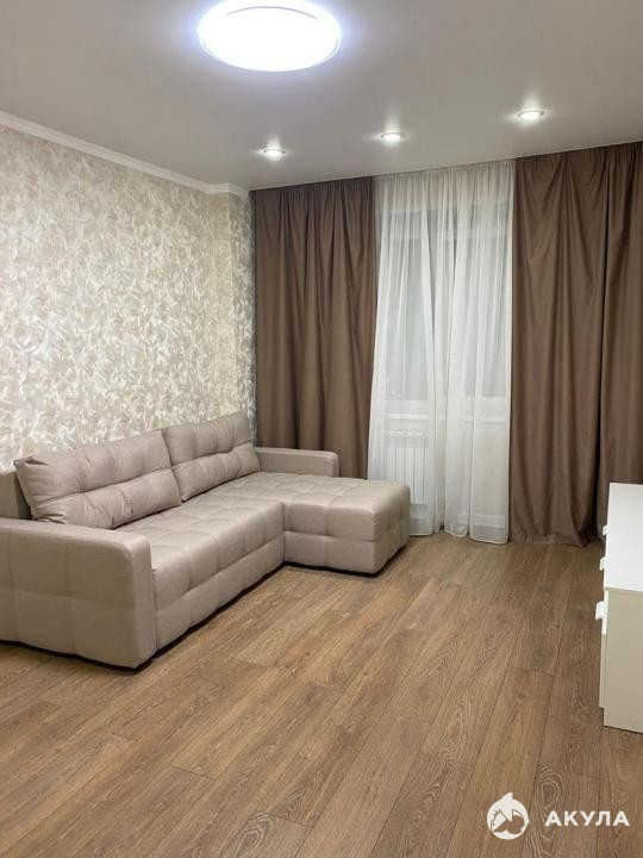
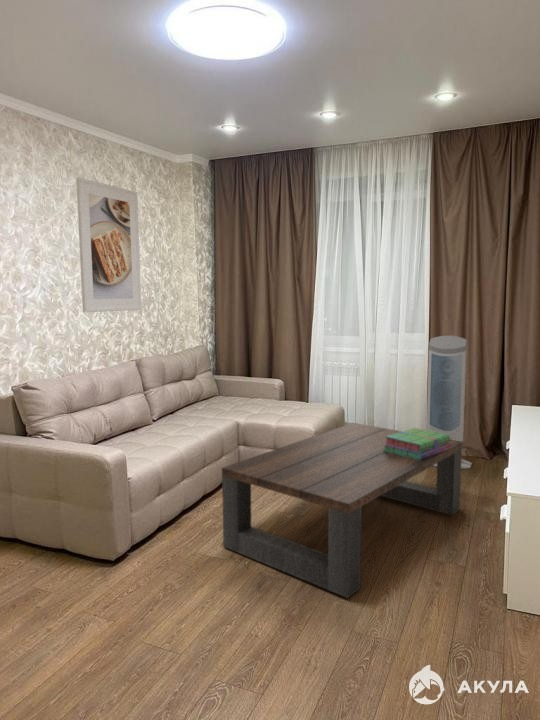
+ coffee table (350, 490)
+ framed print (111, 249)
+ stack of books (417, 442)
+ air purifier (445, 400)
